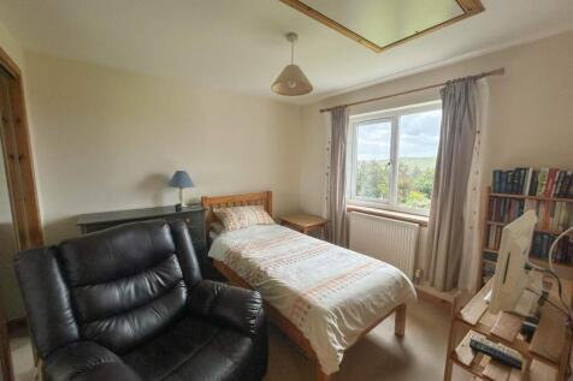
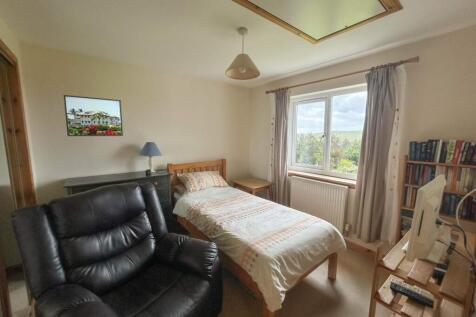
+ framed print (95, 117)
